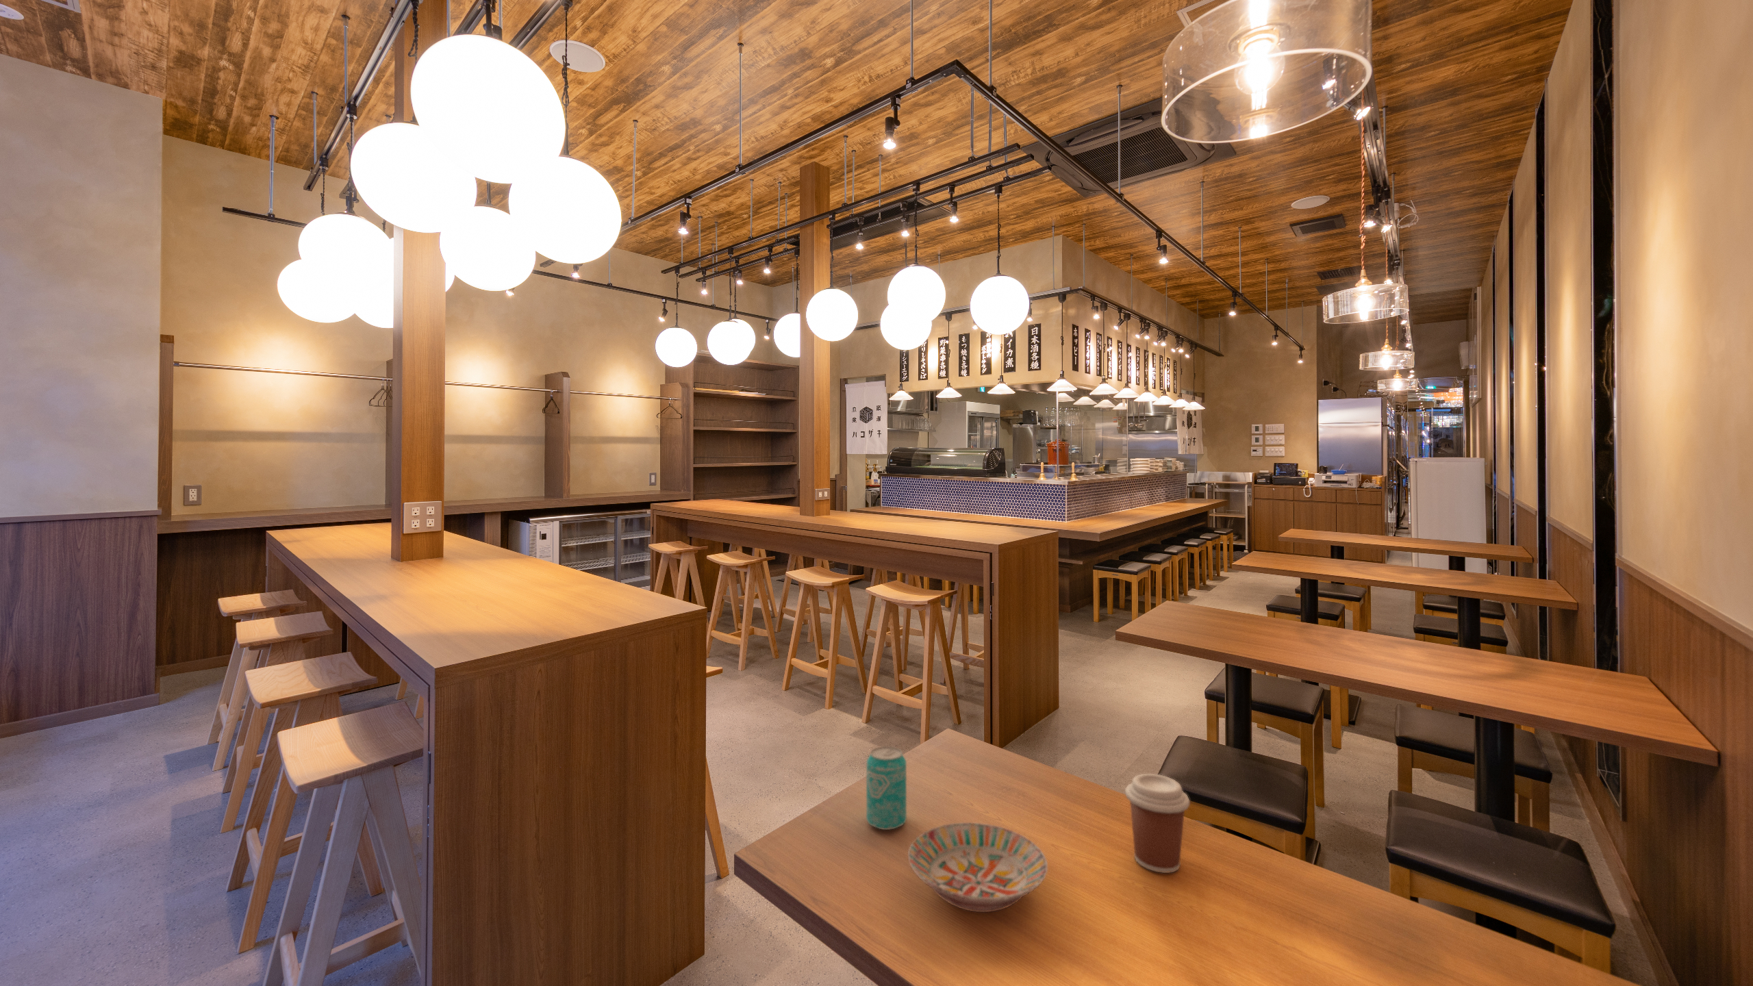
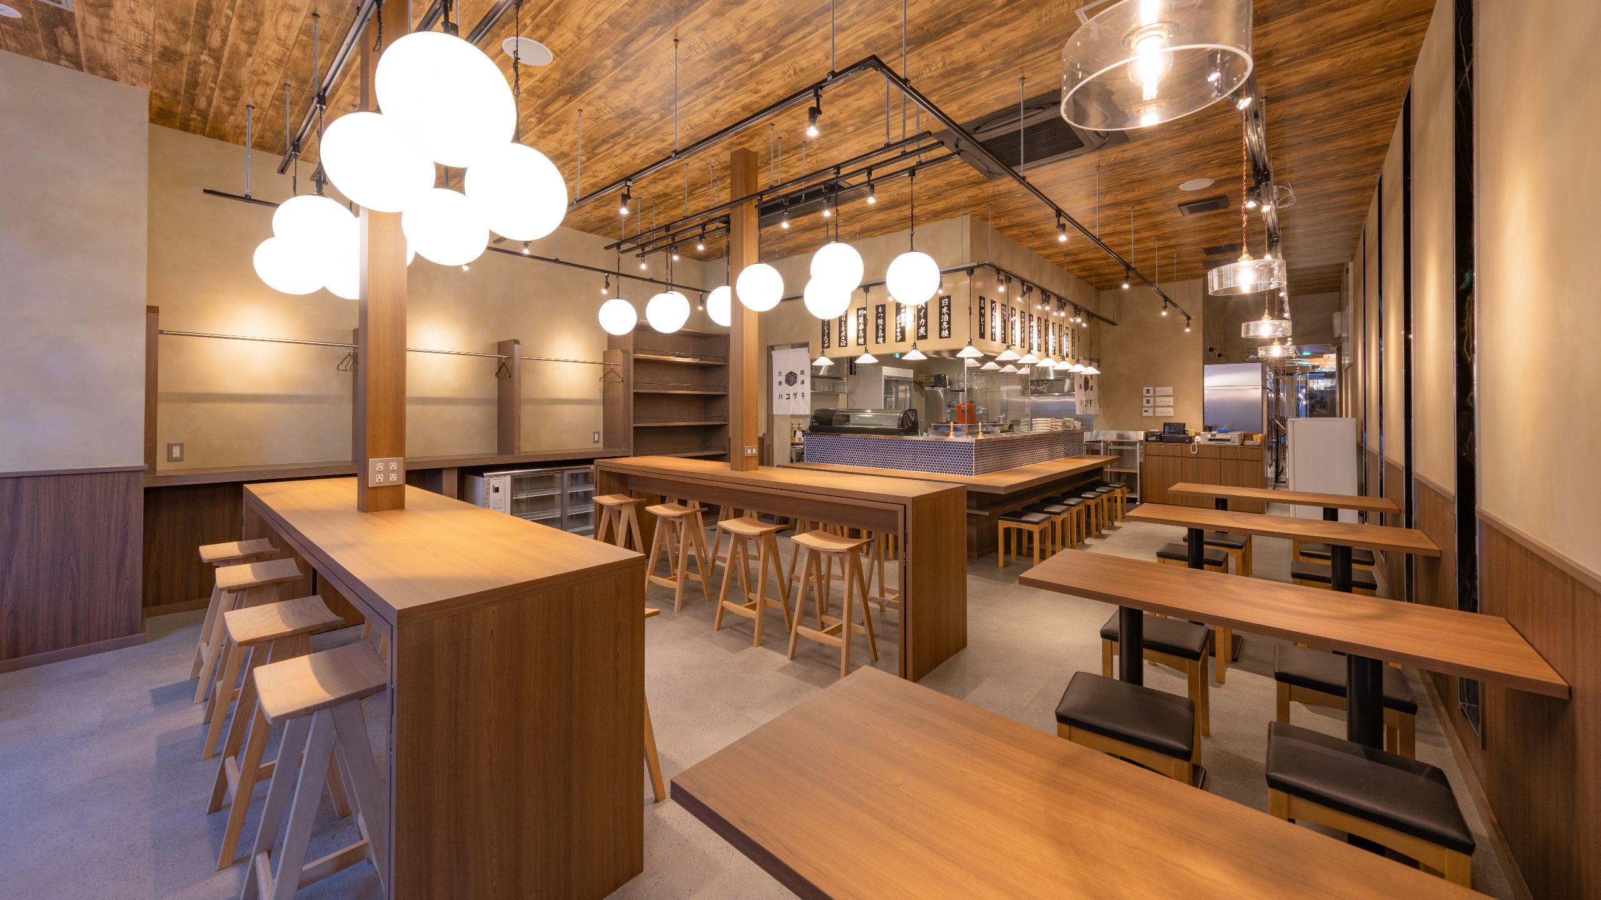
- bowl (976, 873)
- beverage can (886, 786)
- coffee cup (1157, 821)
